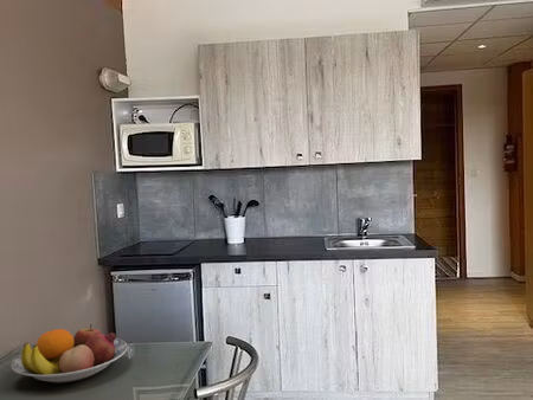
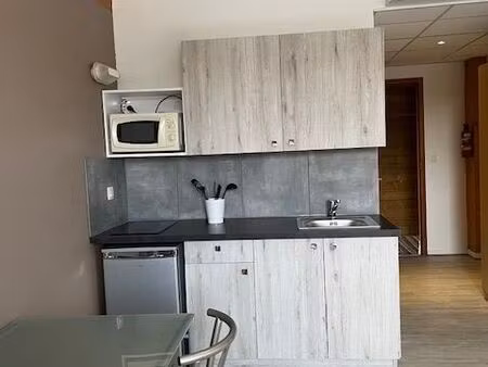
- fruit bowl (71, 349)
